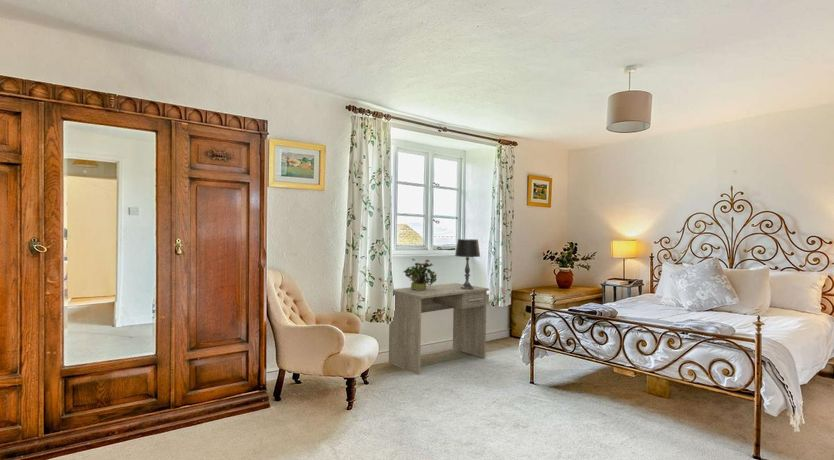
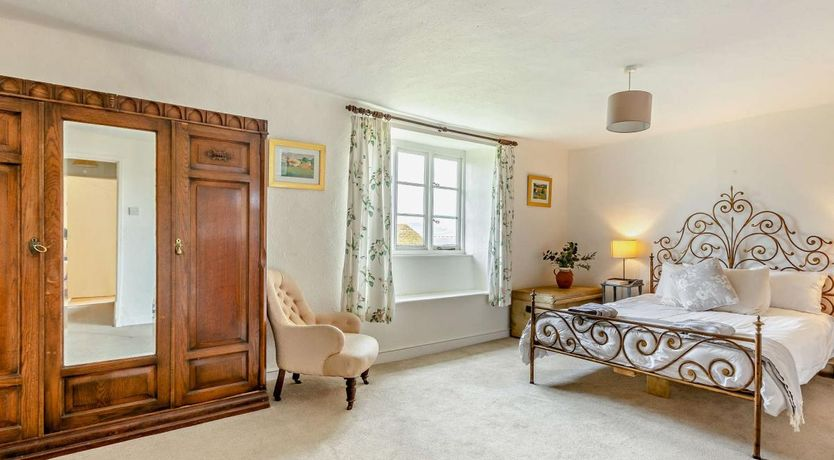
- desk (453, 324)
- table lamp (467, 263)
- potted plant (420, 273)
